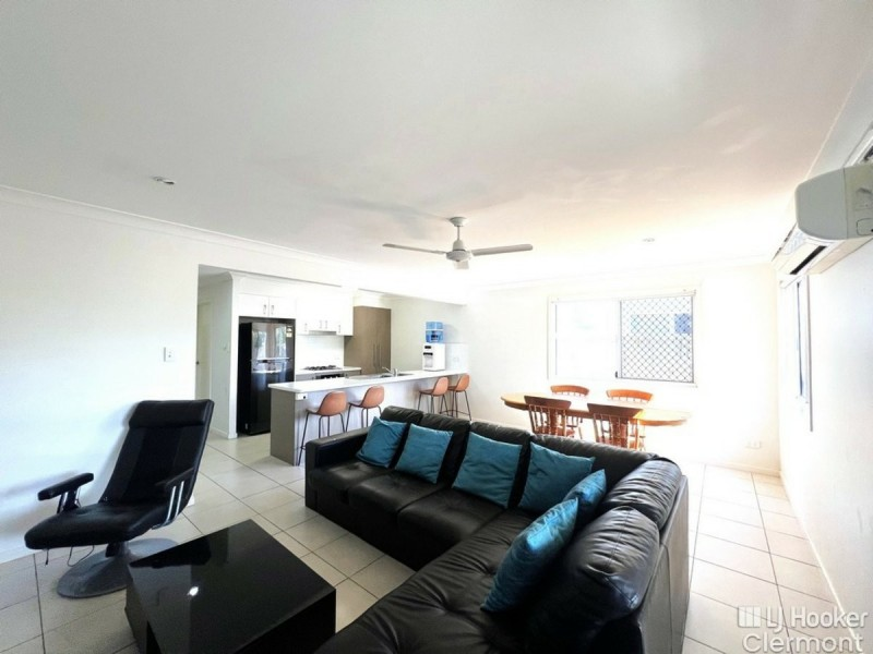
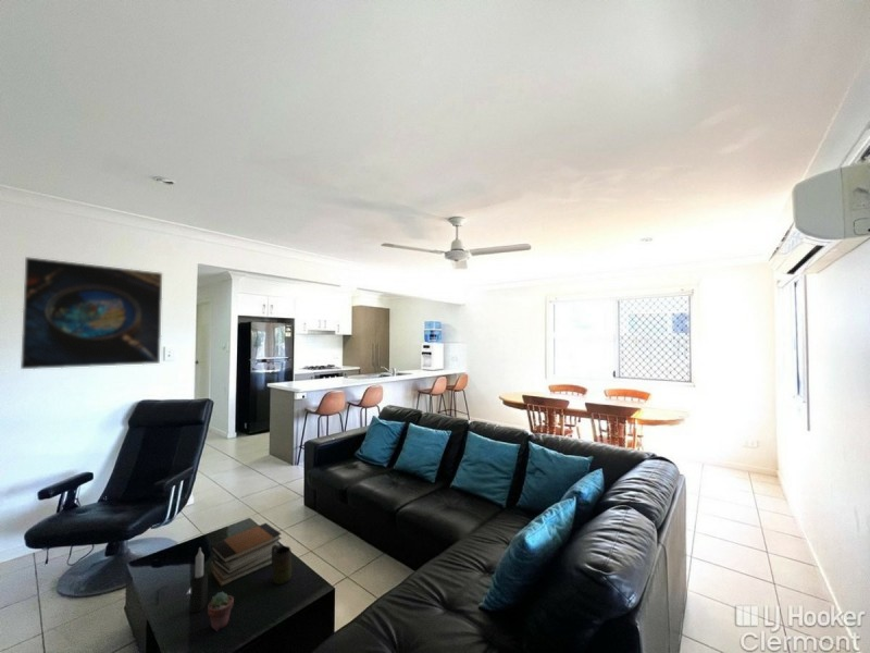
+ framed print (99, 316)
+ mug (279, 563)
+ candle (199, 577)
+ book stack (246, 552)
+ potted succulent (220, 608)
